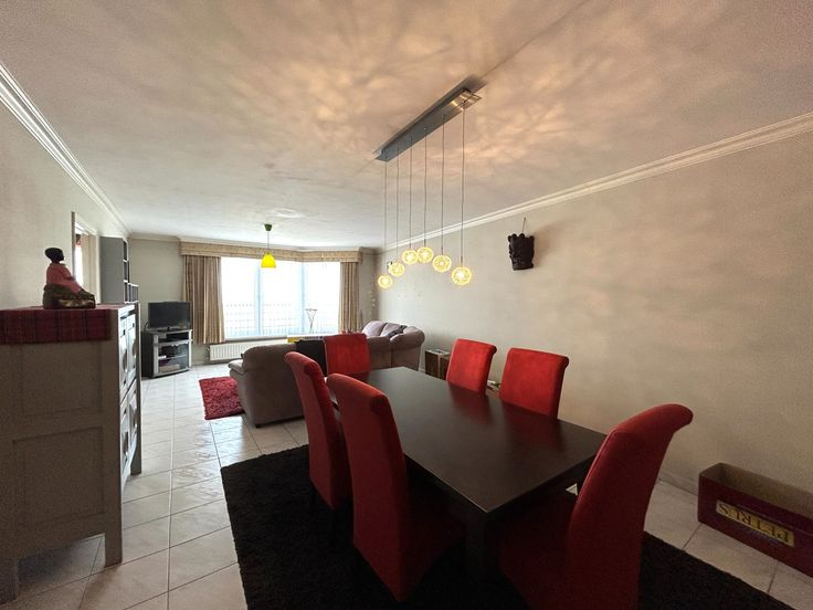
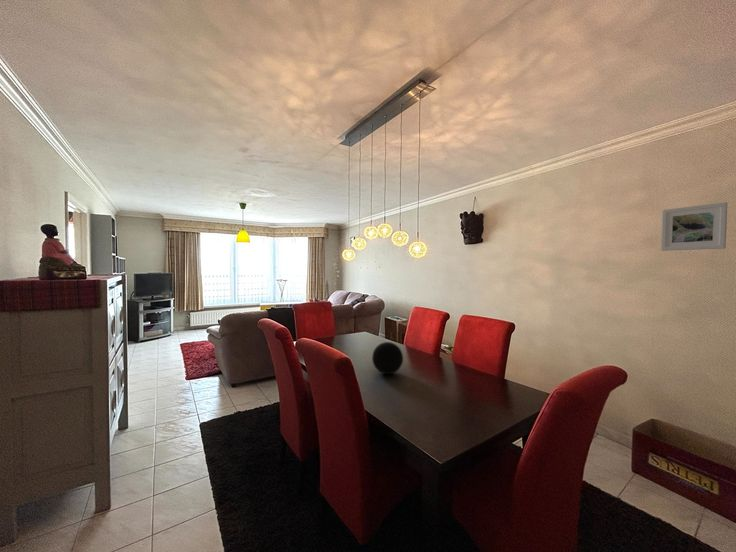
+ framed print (692, 228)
+ decorative ball (387, 357)
